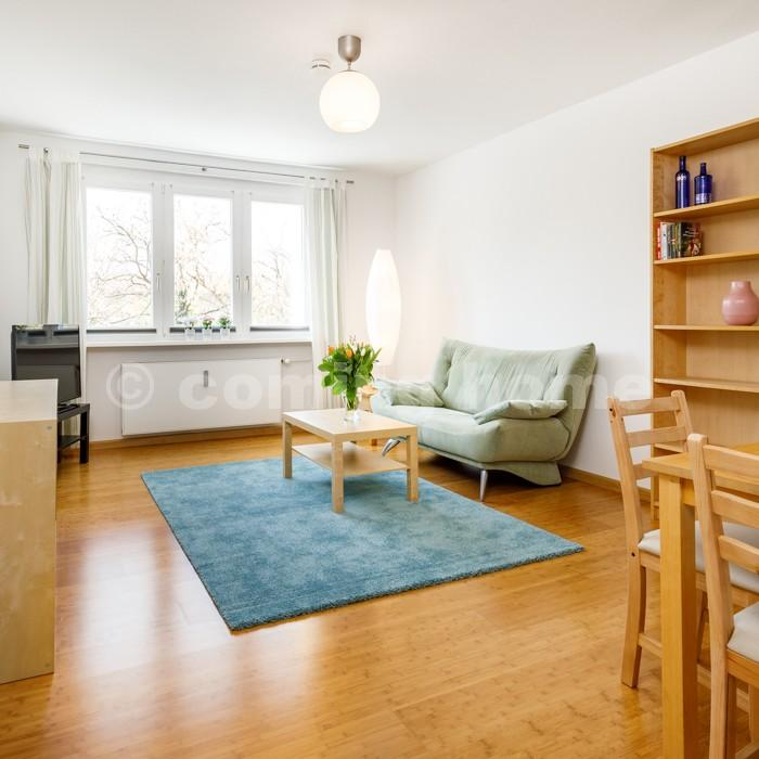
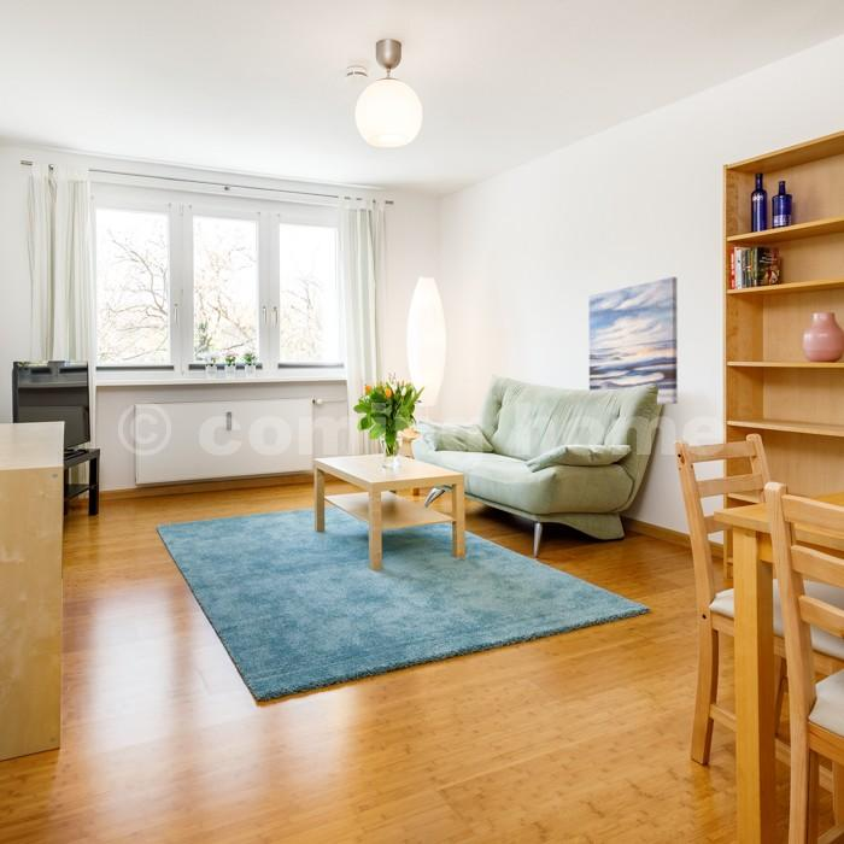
+ wall art (629, 346)
